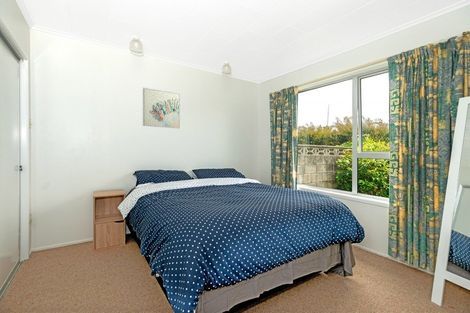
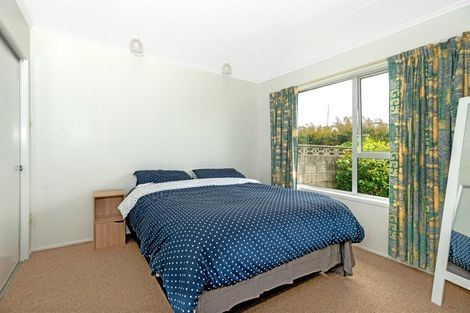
- wall art (162, 108)
